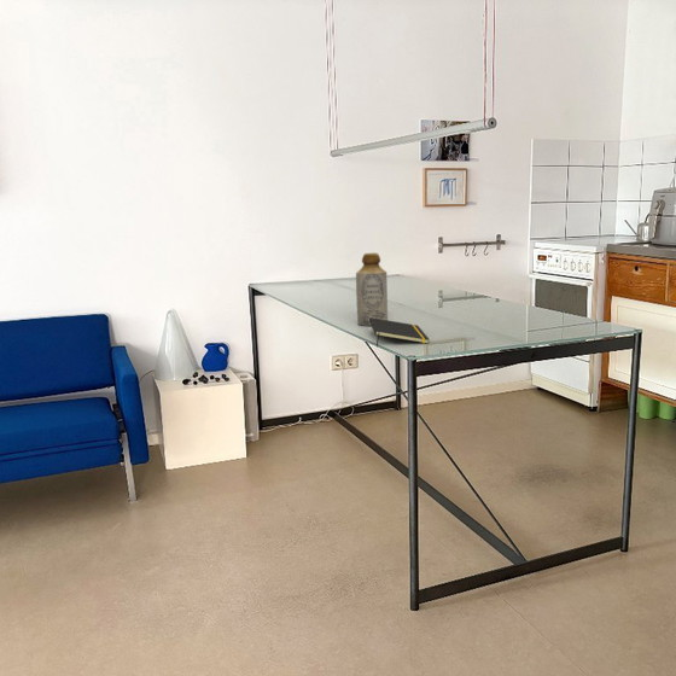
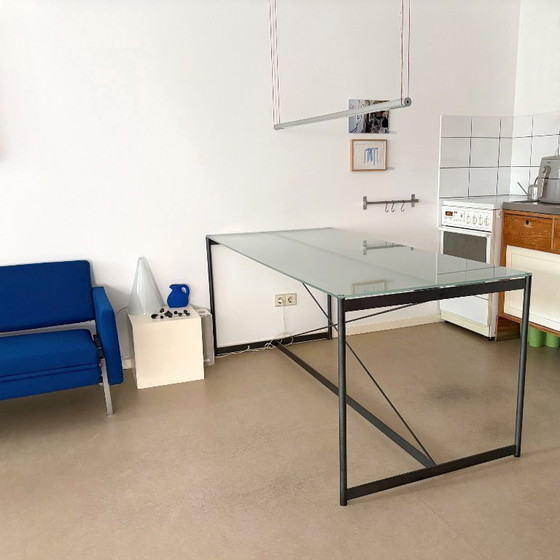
- notepad (397, 330)
- bottle (371, 289)
